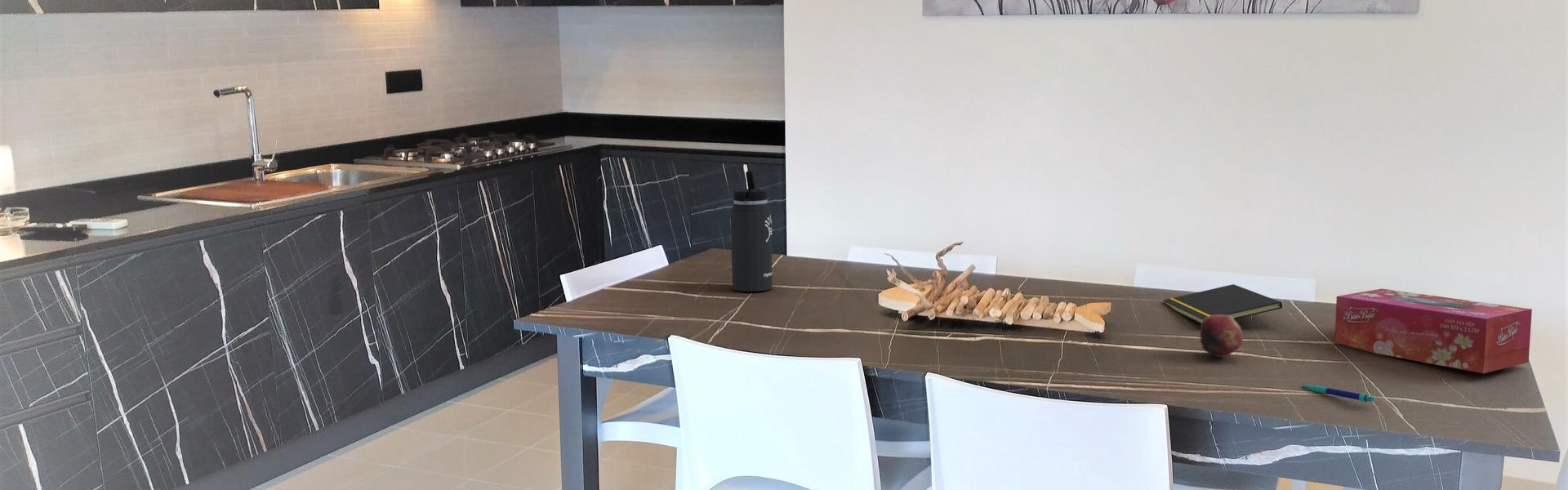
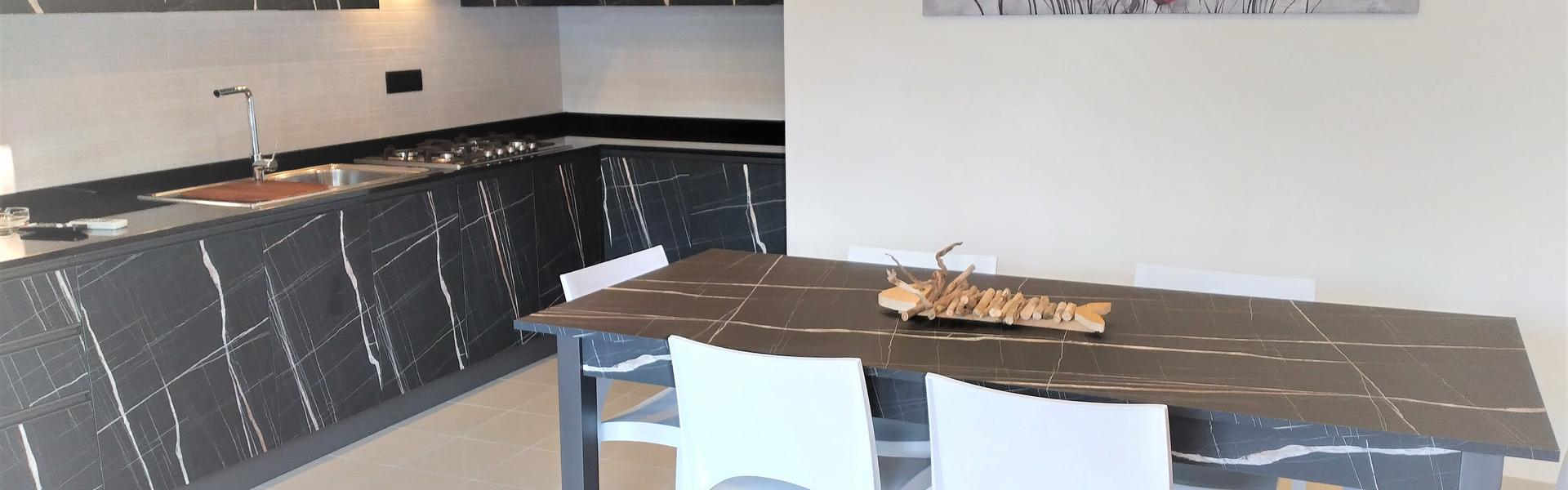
- fruit (1220, 336)
- notepad (1219, 304)
- tissue box (1429, 327)
- thermos bottle (749, 230)
- pen (1335, 391)
